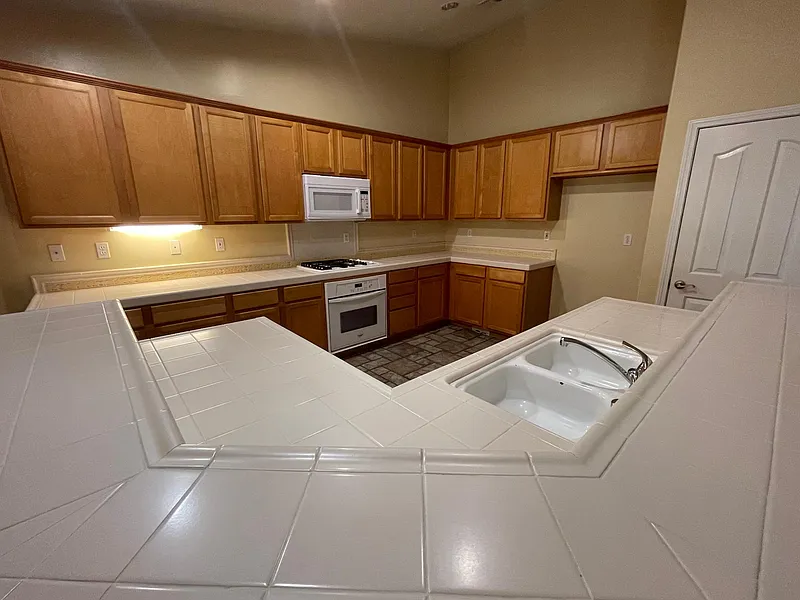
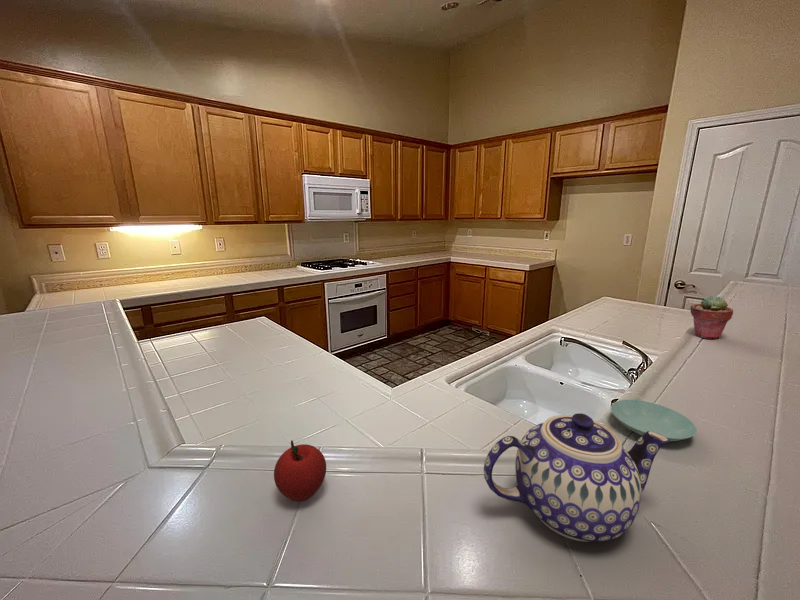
+ teapot (575, 464)
+ potted succulent (710, 315)
+ saucer (650, 422)
+ apple (300, 466)
